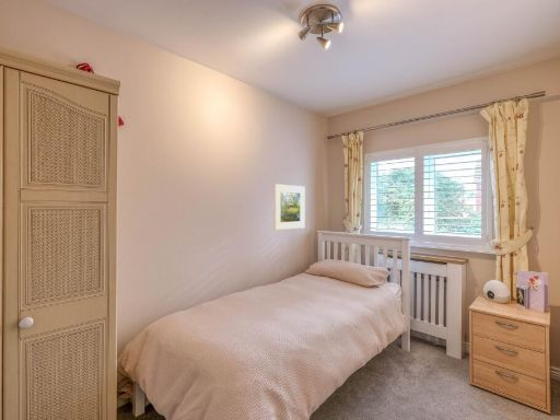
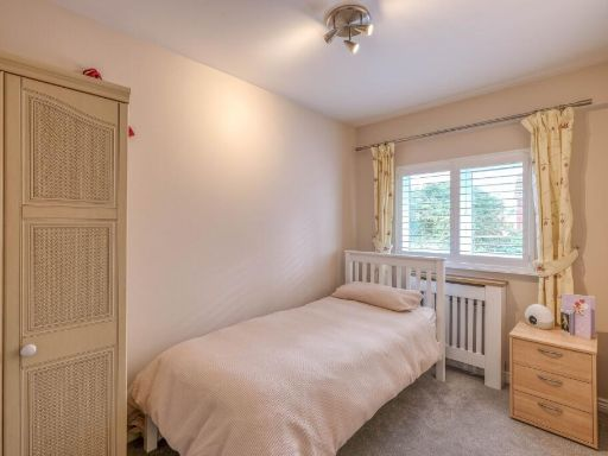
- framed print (290, 207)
